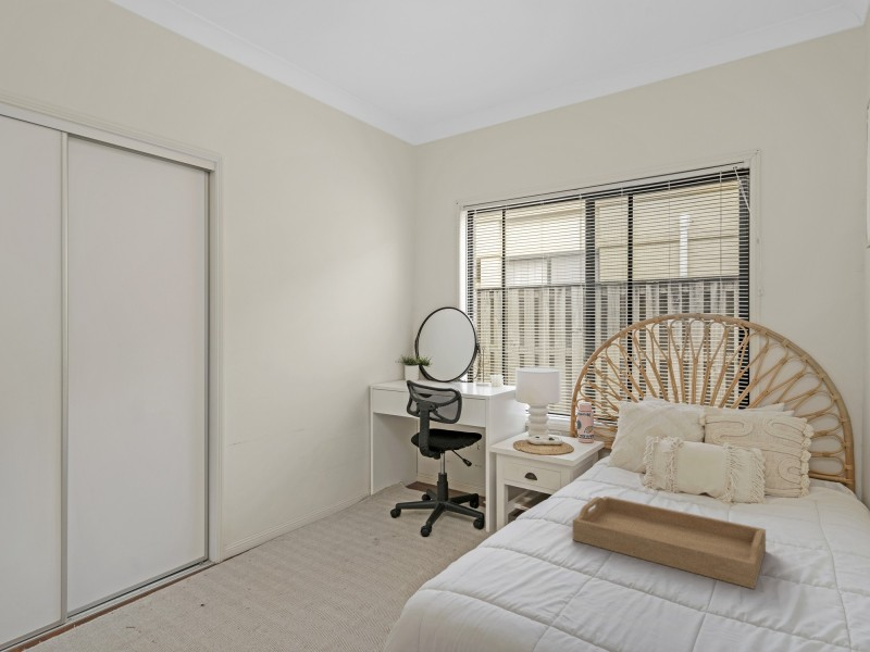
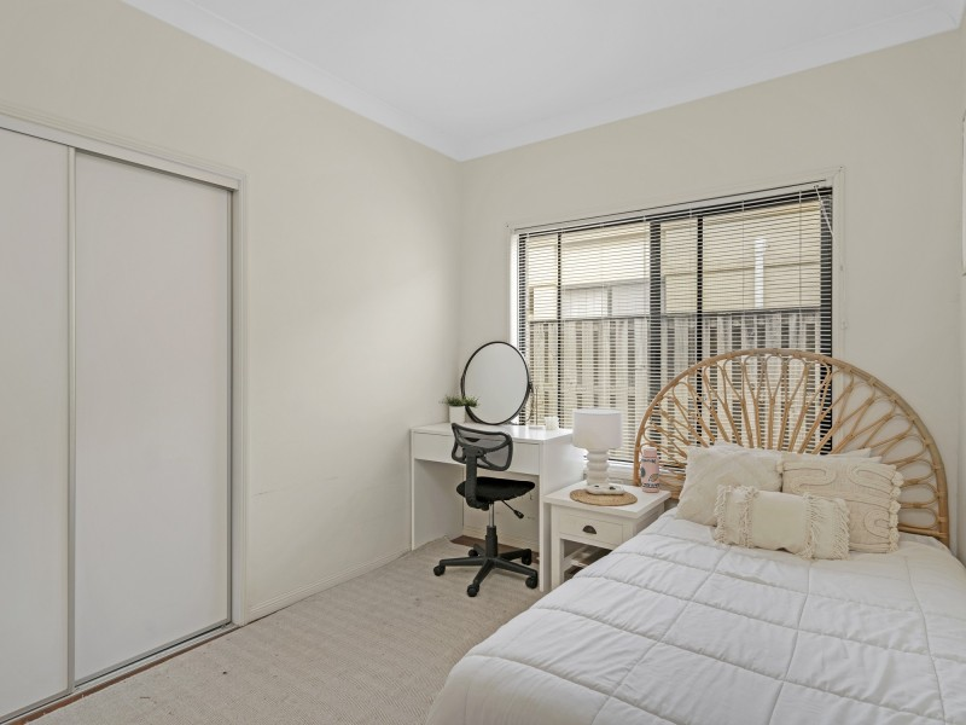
- serving tray (667, 531)
